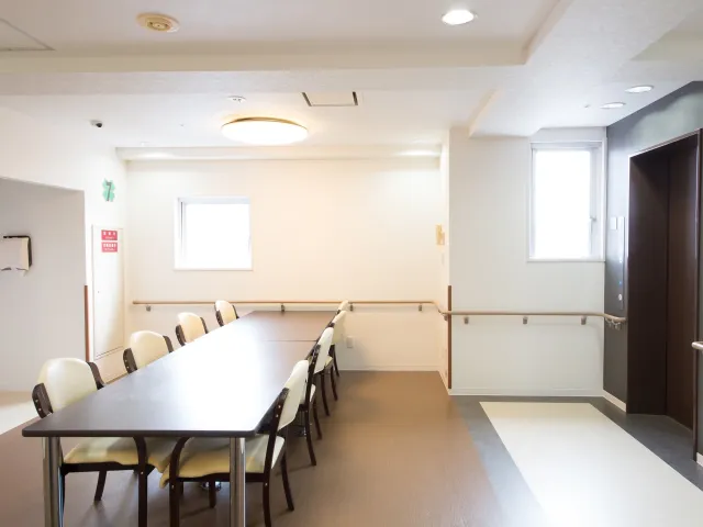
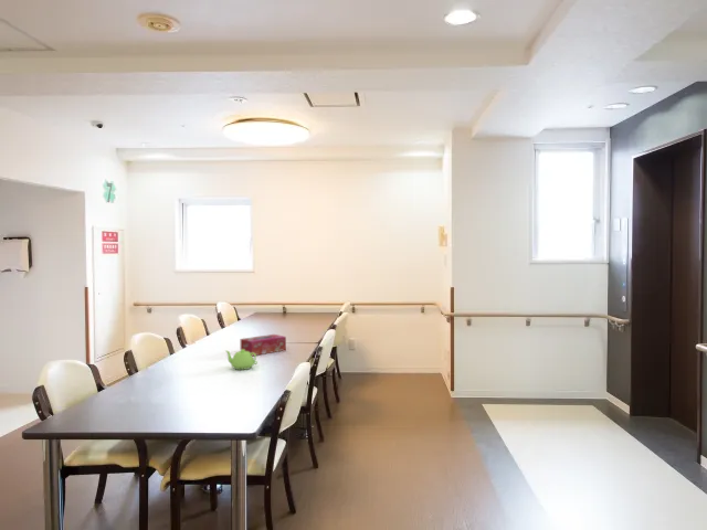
+ teapot (241, 359)
+ tissue box (263, 344)
